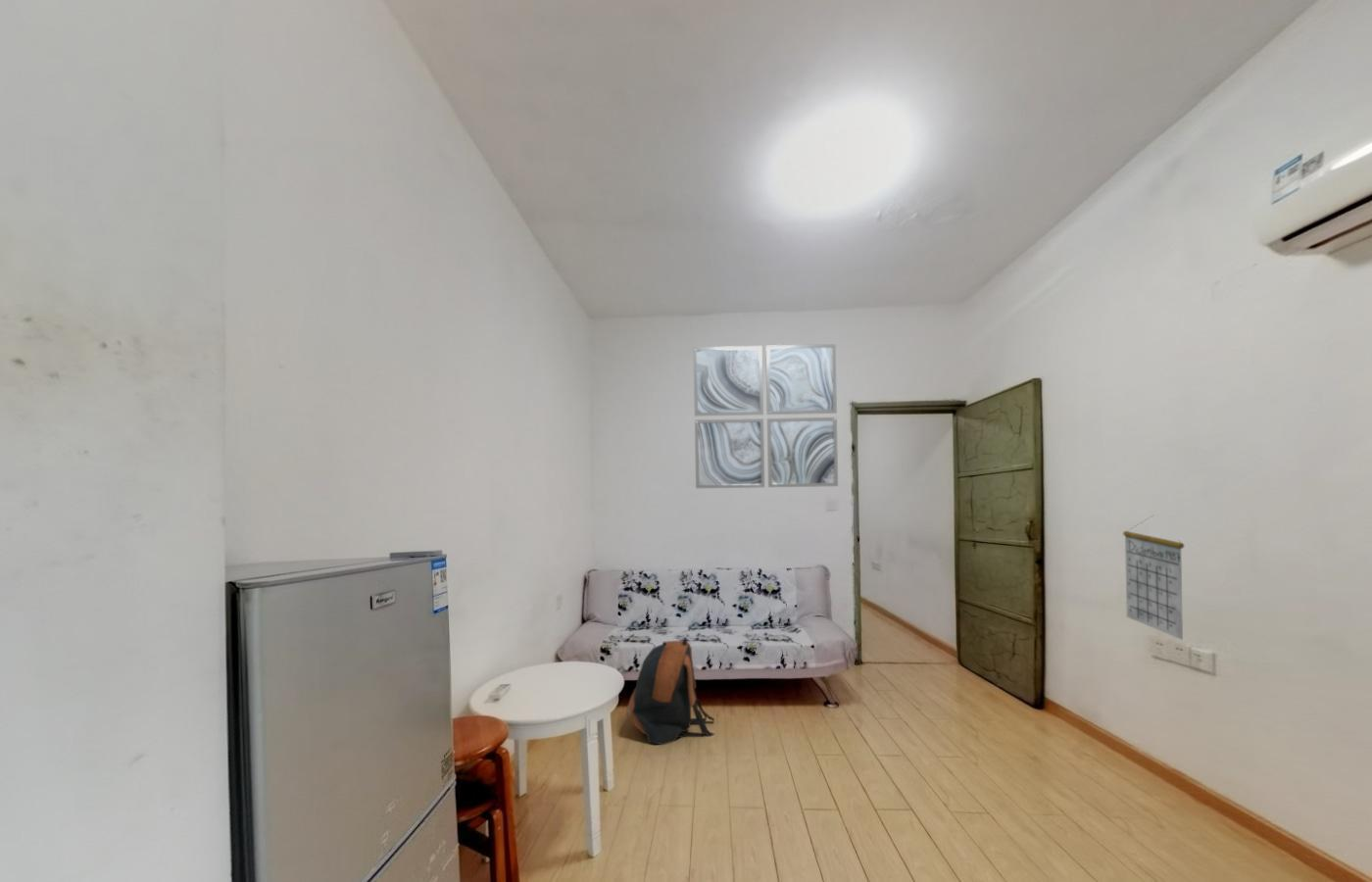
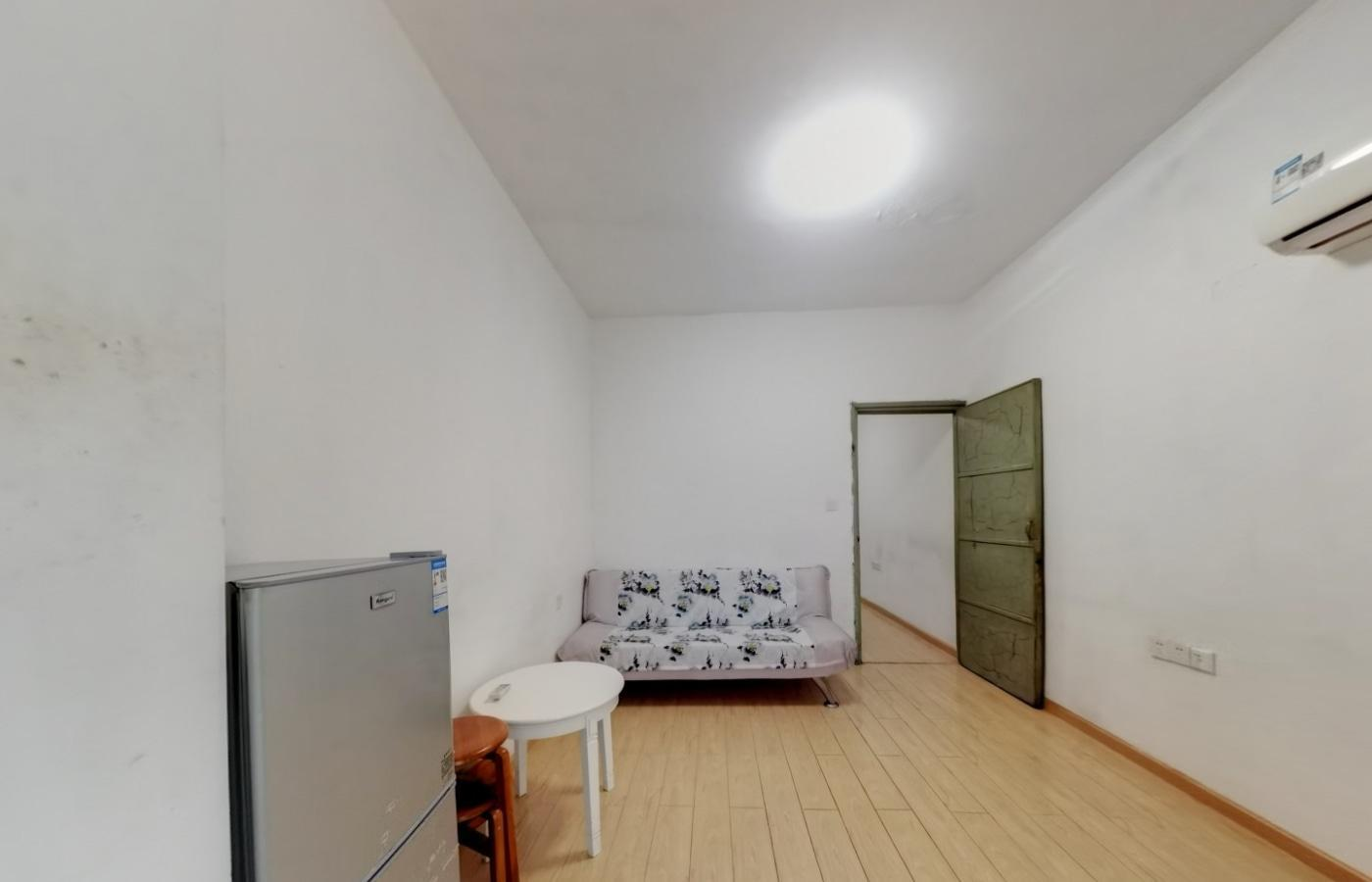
- calendar (1152, 571)
- backpack (670, 682)
- wall art (762, 418)
